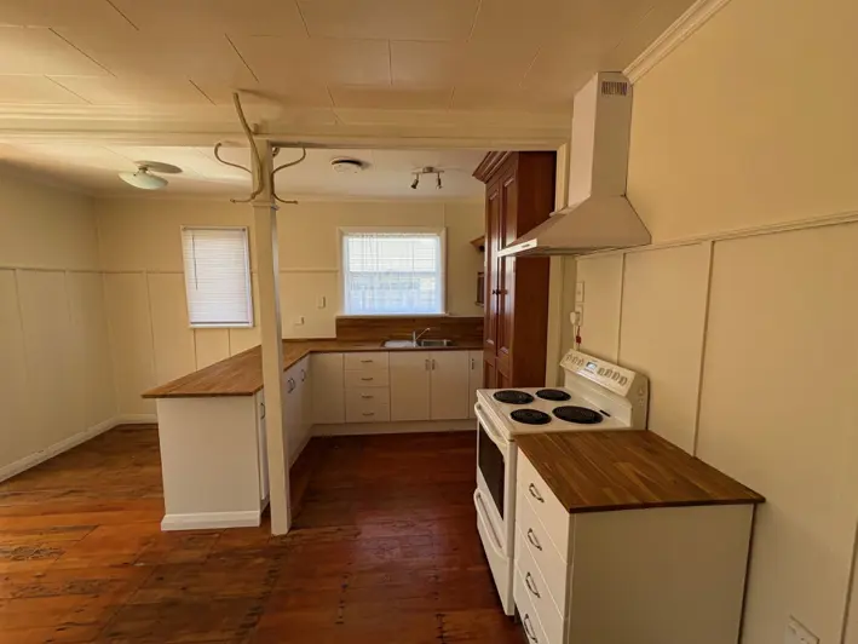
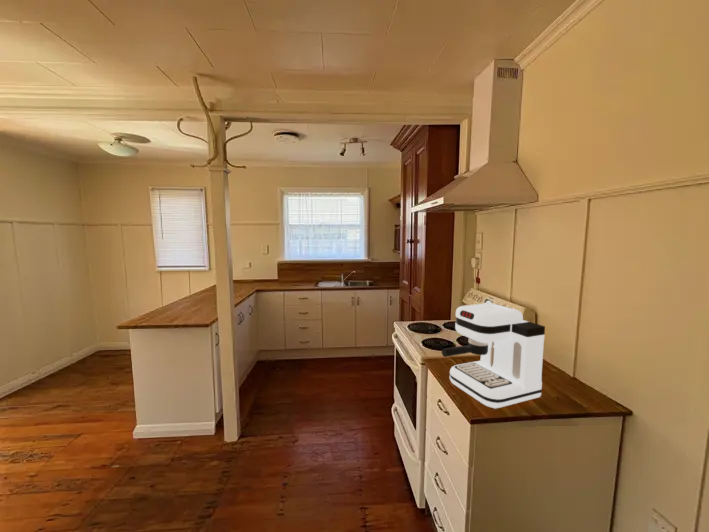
+ coffee maker (491, 351)
